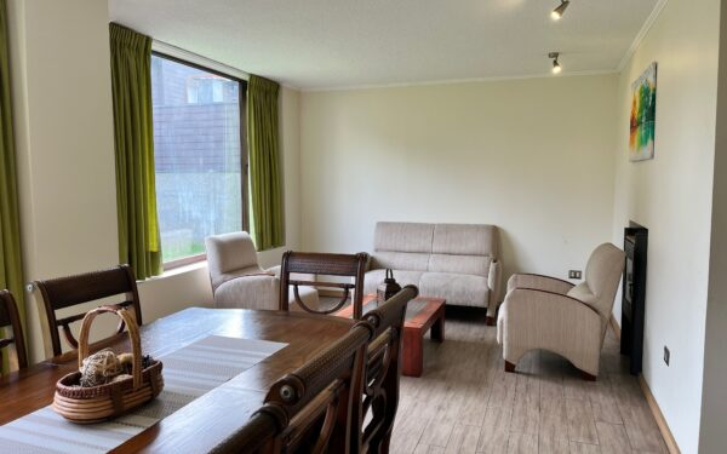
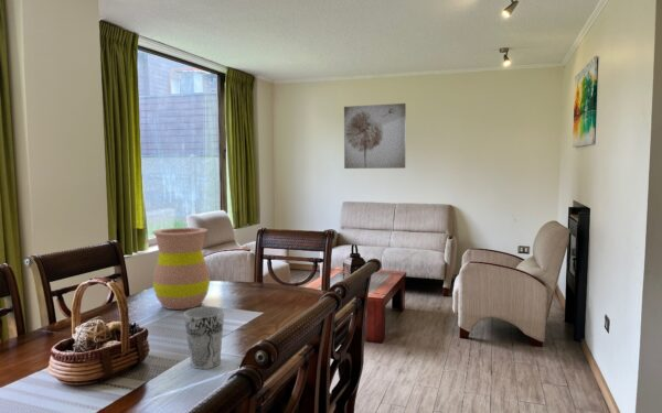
+ wall art (374, 137)
+ cup (204, 337)
+ vase (181, 268)
